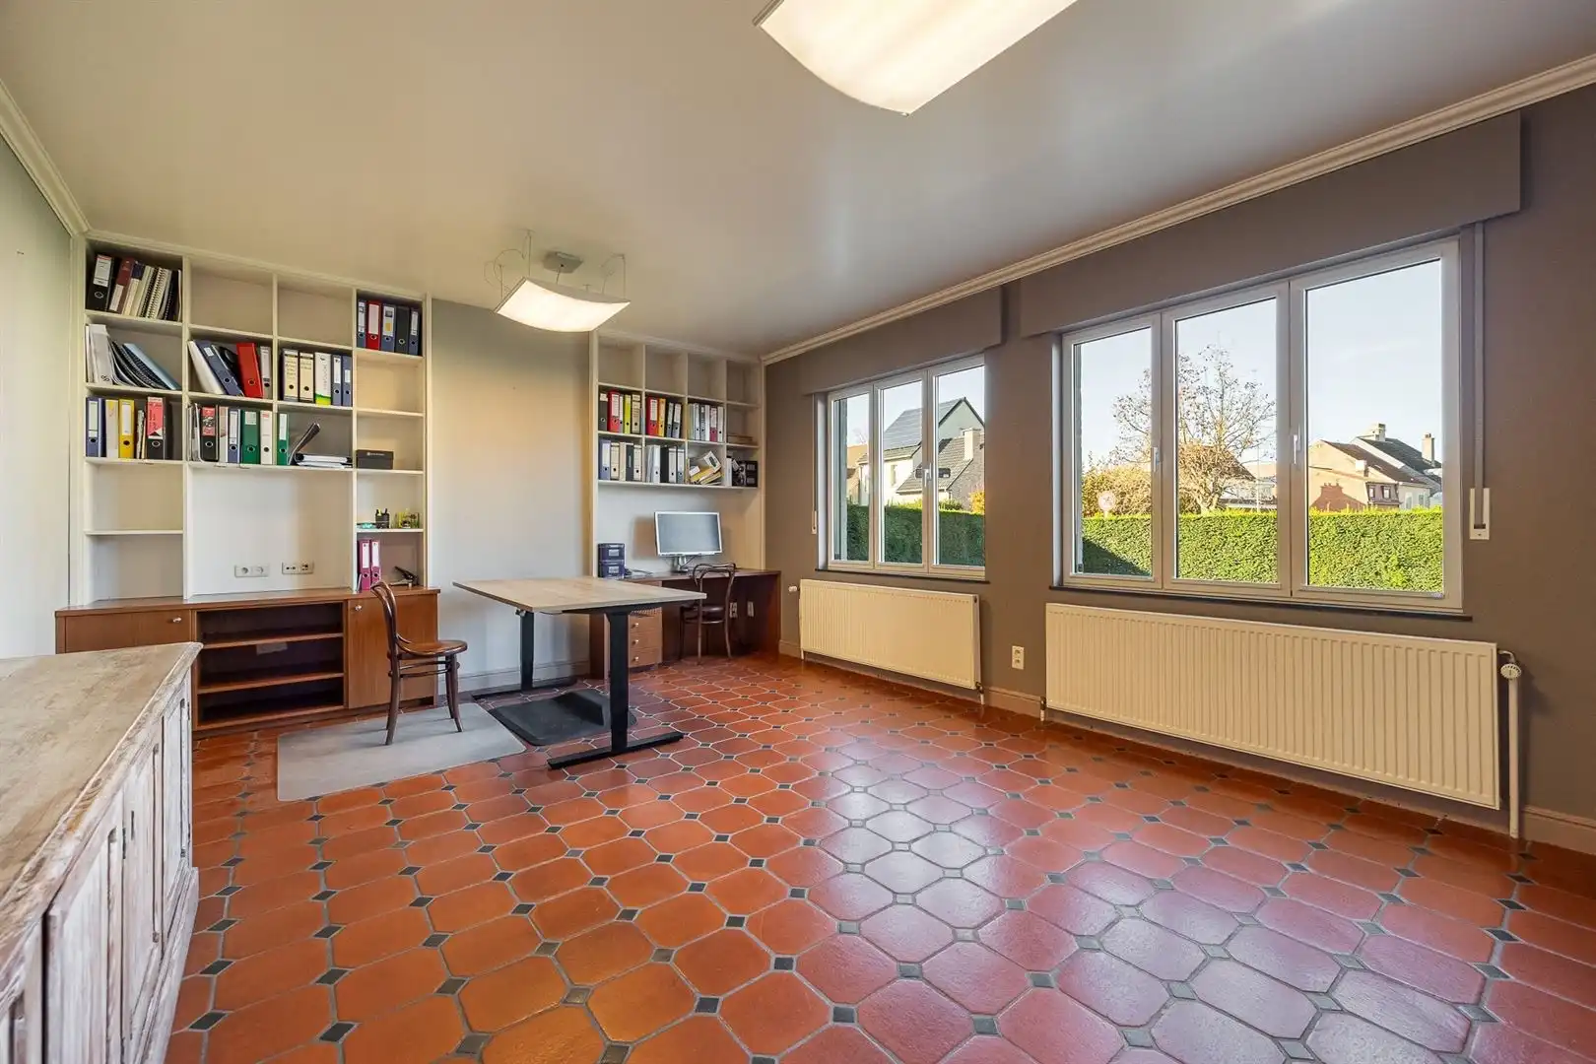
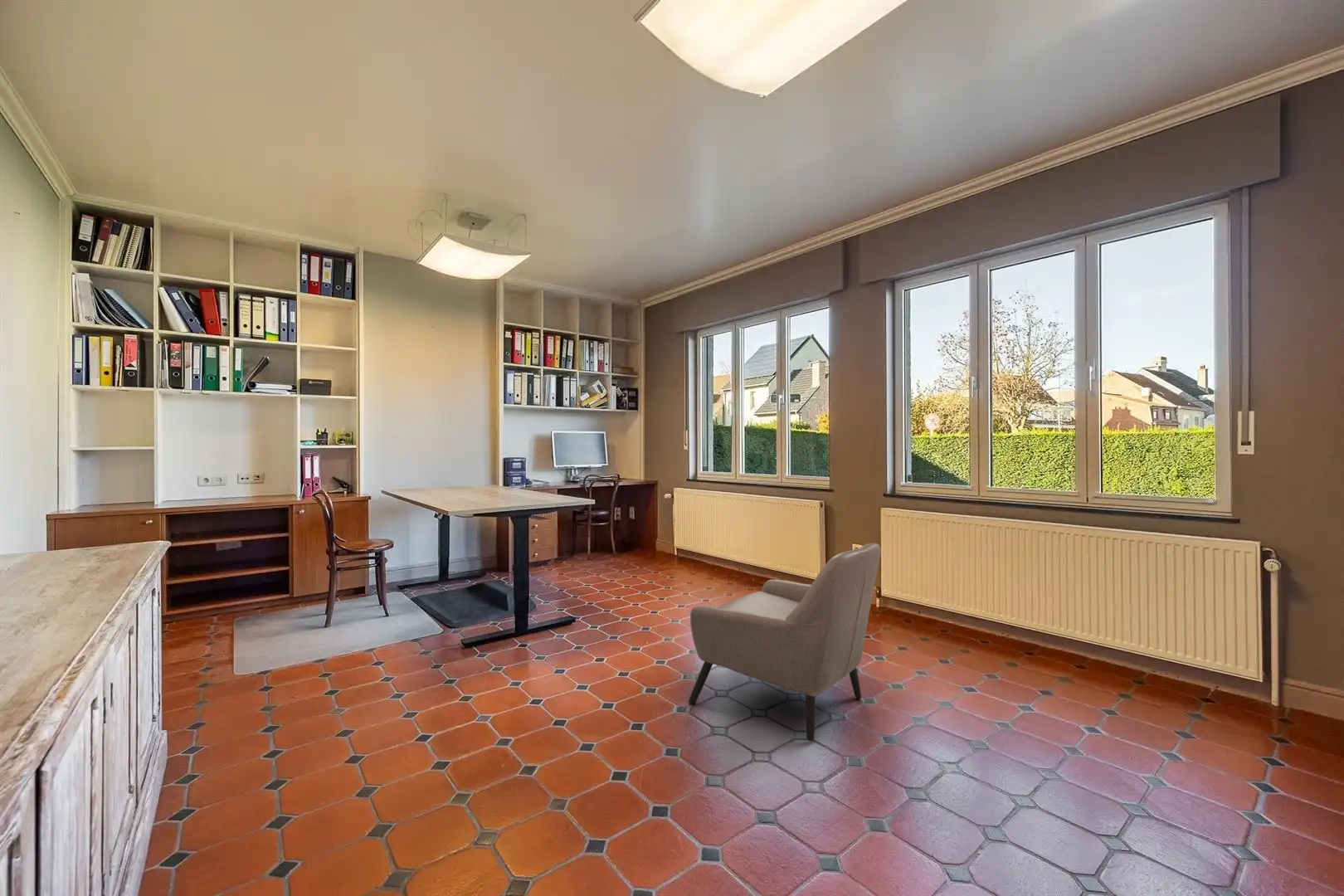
+ armchair (784, 621)
